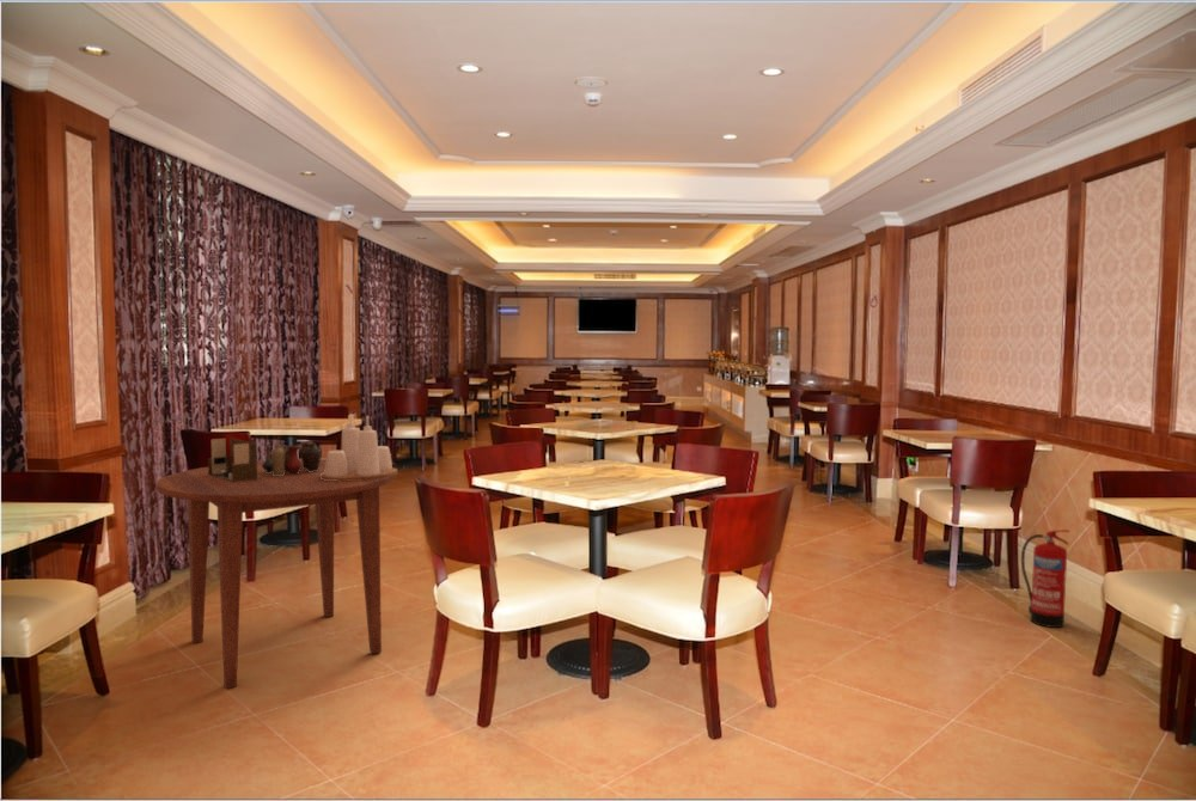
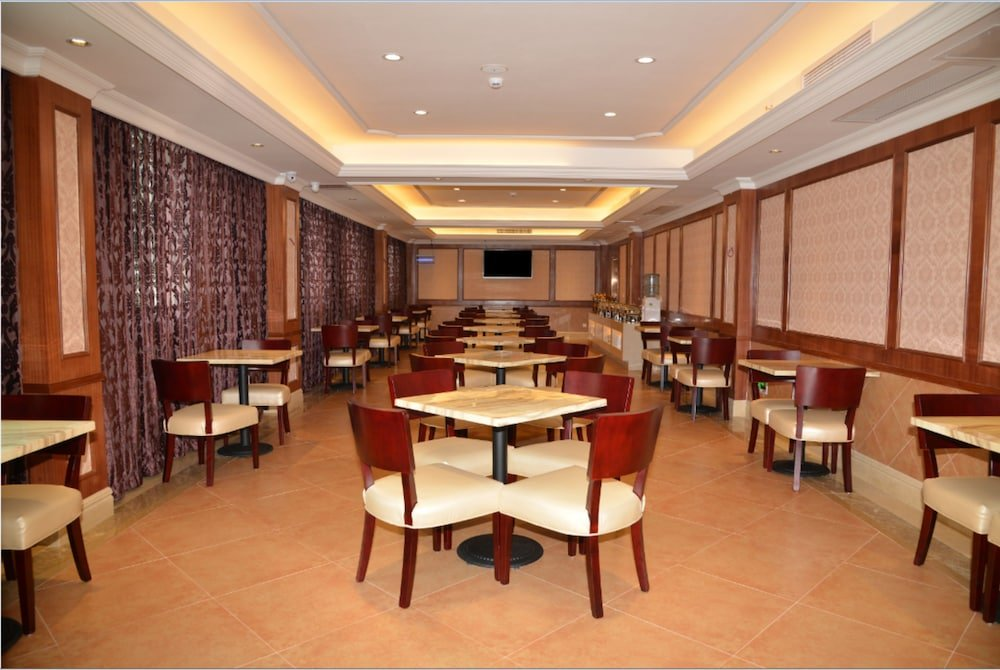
- fire extinguisher (1043, 573)
- vase (292, 455)
- dining table (319, 561)
- condiment set (359, 445)
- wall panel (231, 458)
